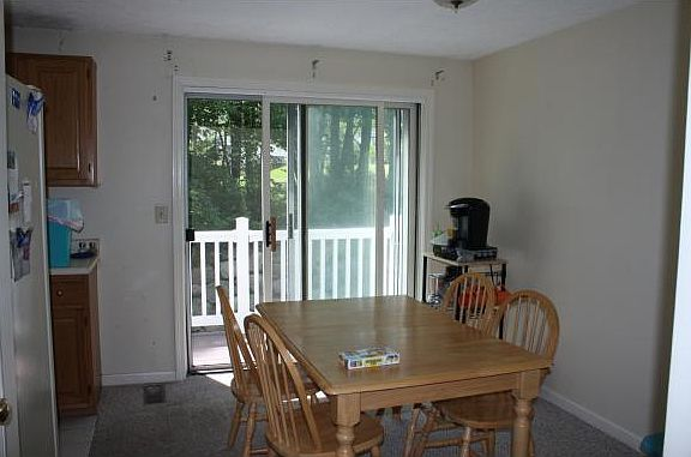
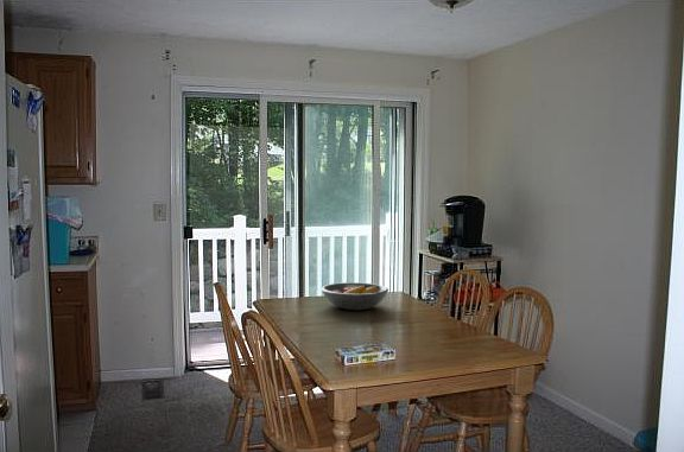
+ fruit bowl (354, 294)
